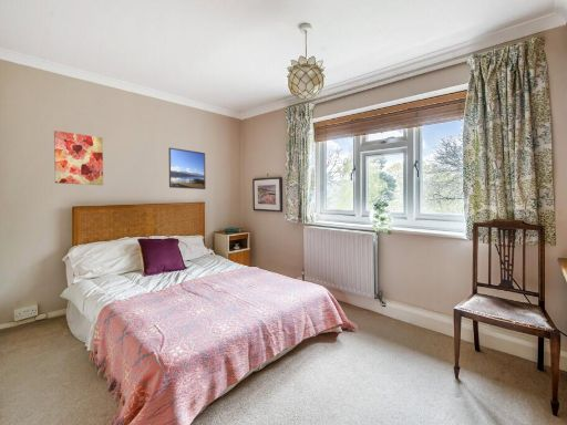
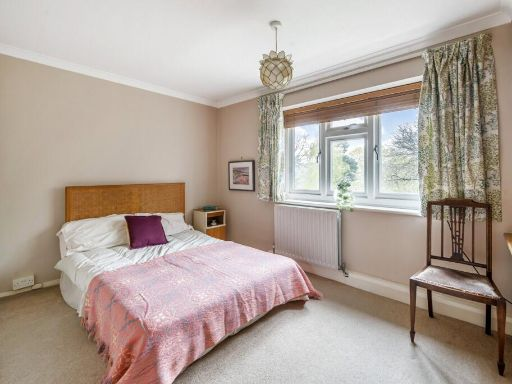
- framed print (187, 169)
- wall art (80, 159)
